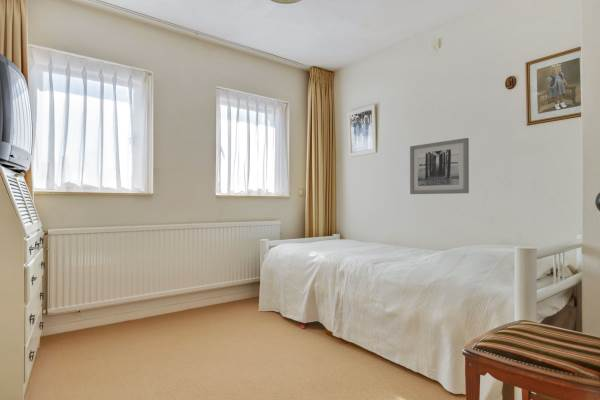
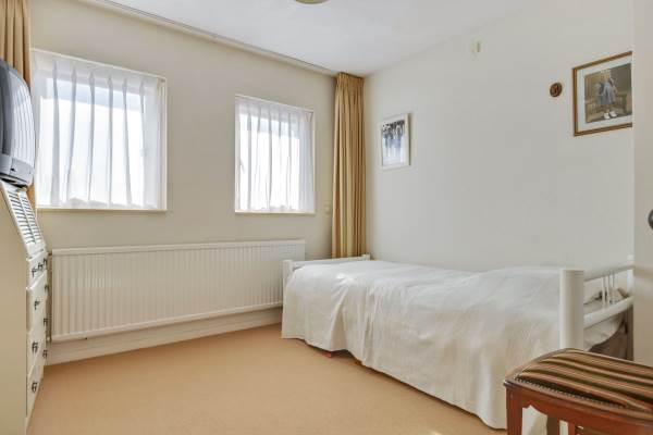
- wall art (437, 168)
